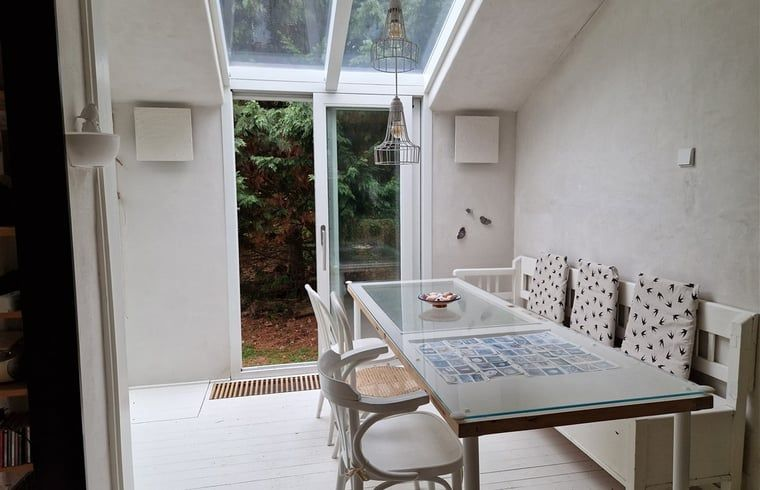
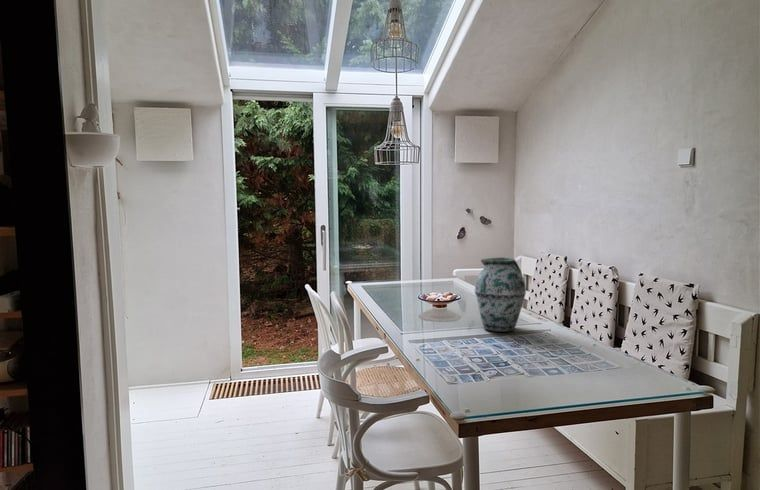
+ vase (499, 293)
